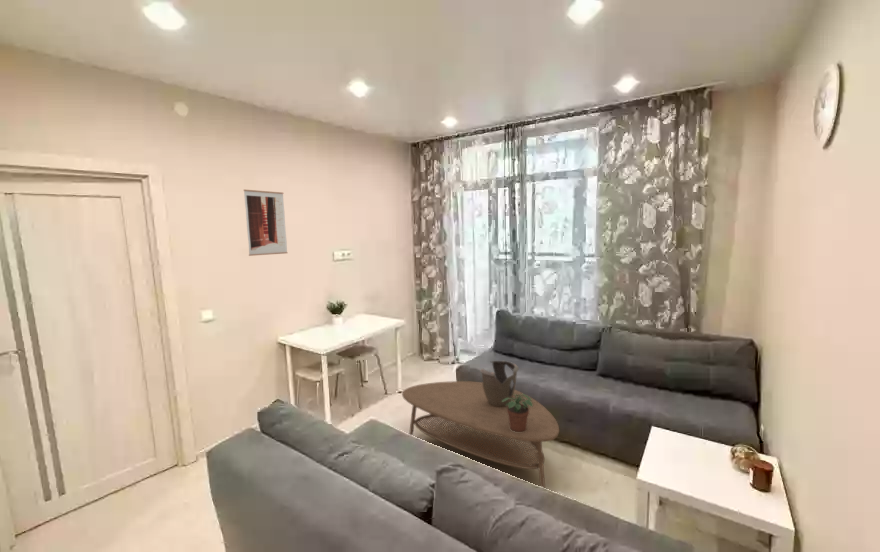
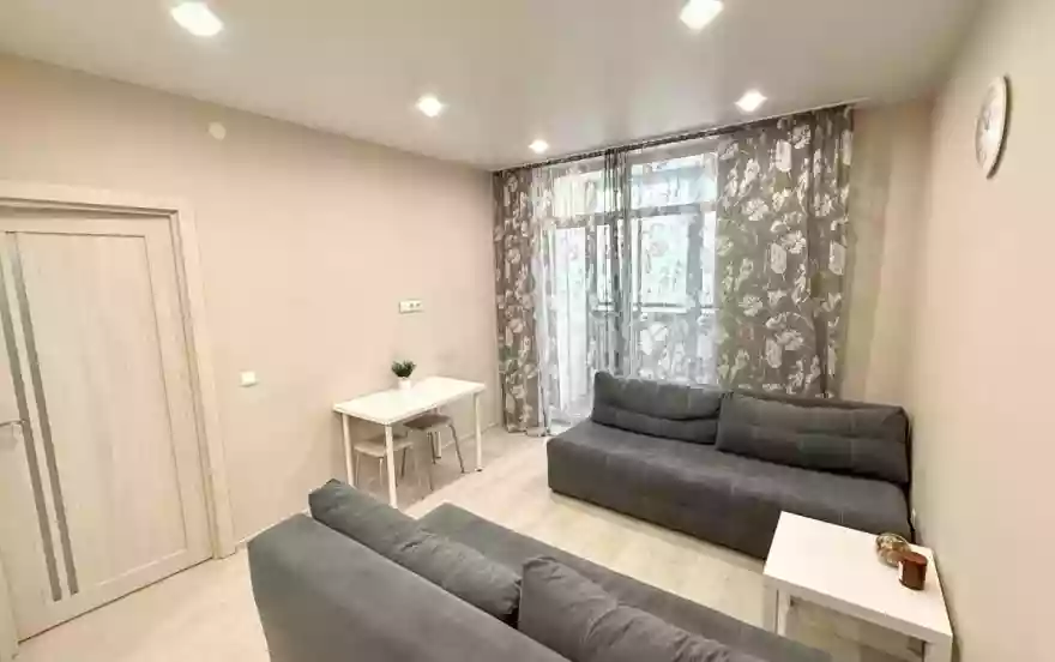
- wall art (266, 223)
- decorative bowl (500, 384)
- coffee table (481, 426)
- potted plant (517, 412)
